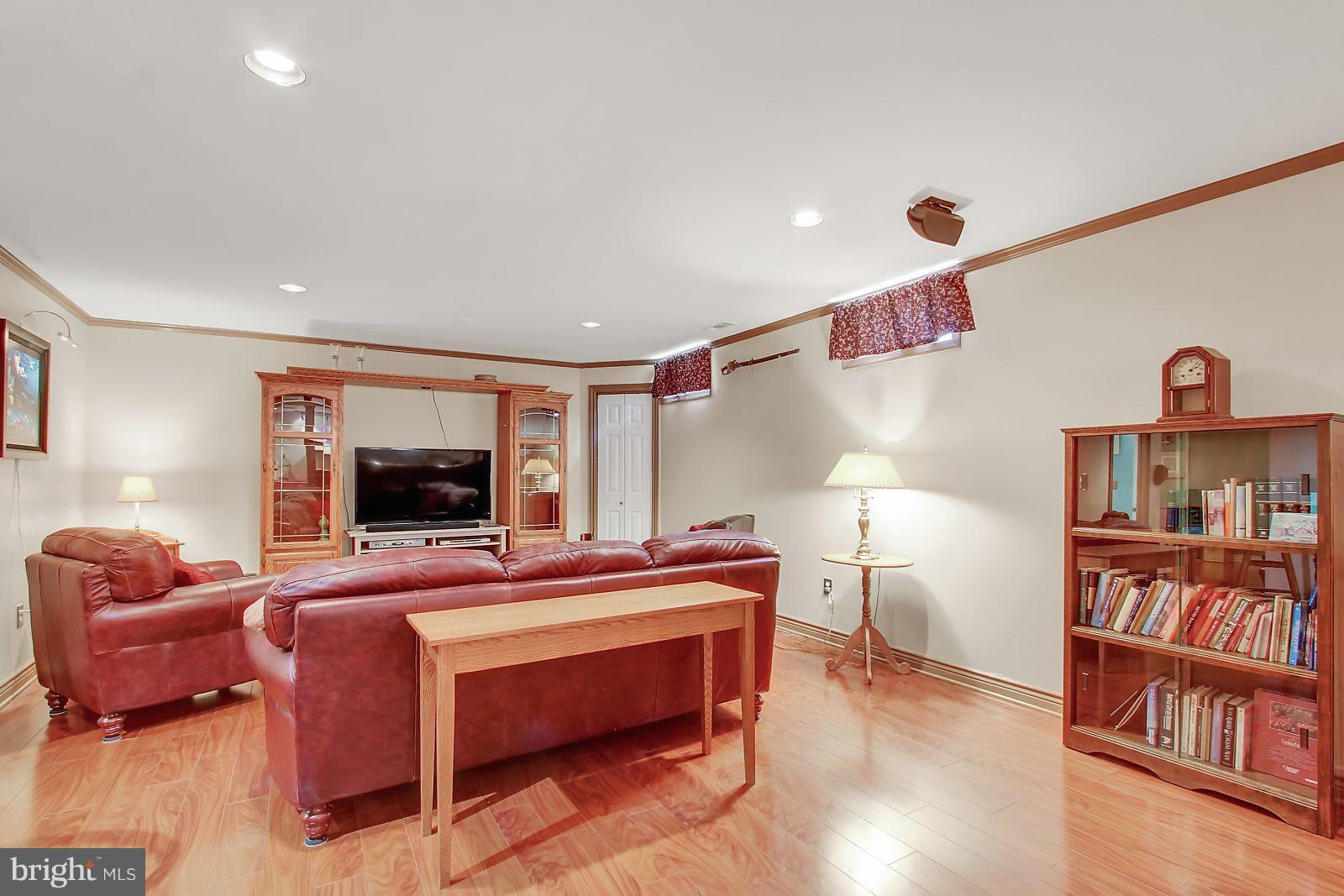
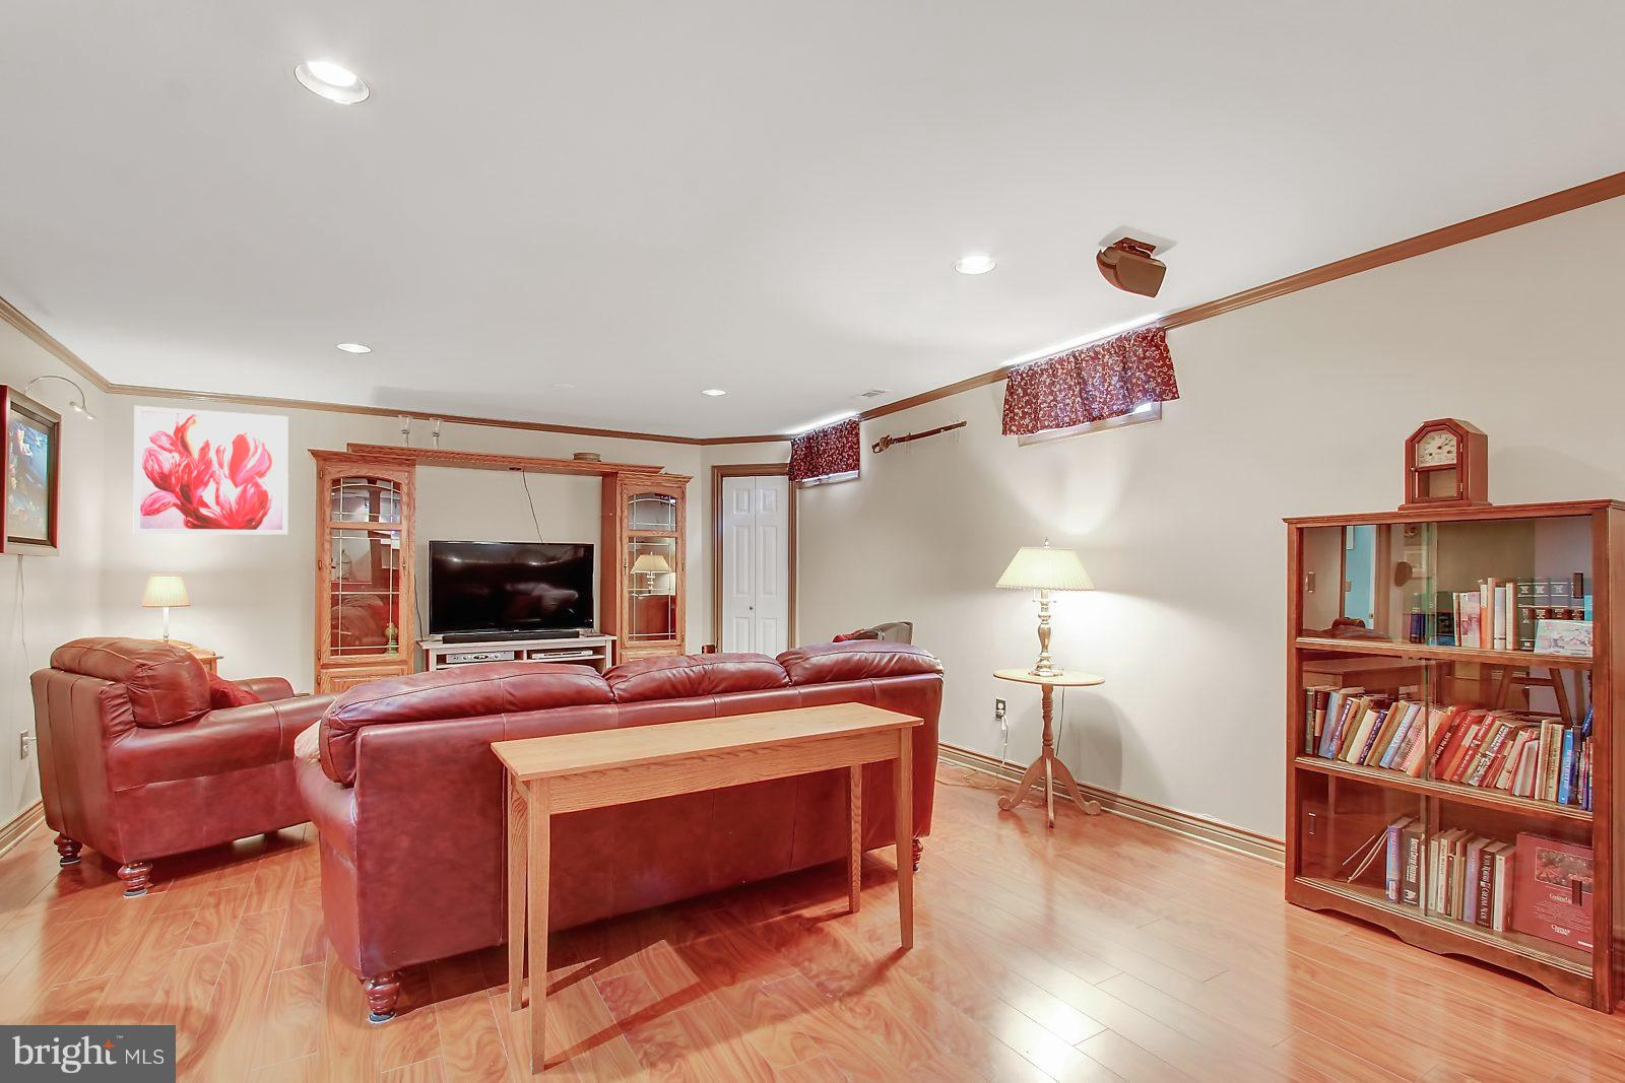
+ wall art (213, 471)
